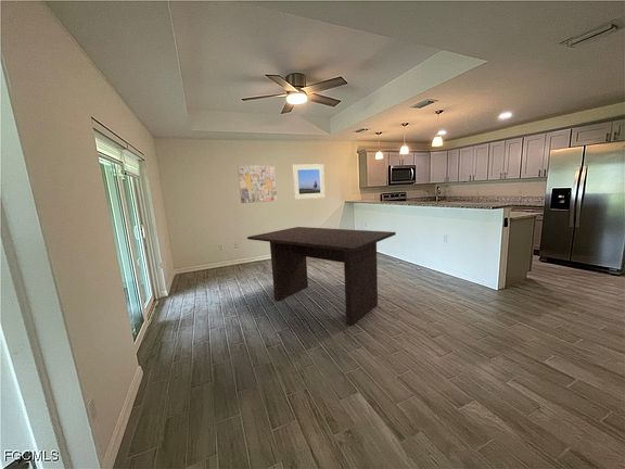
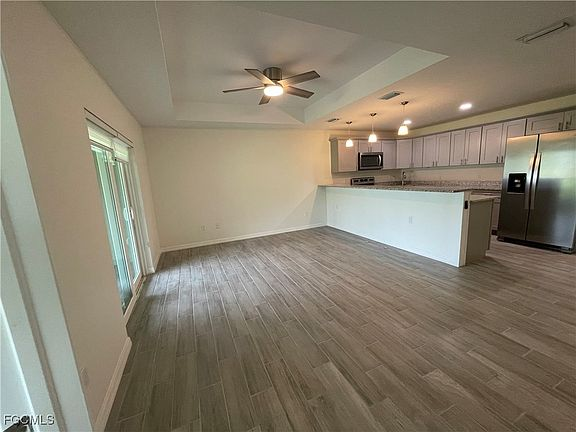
- wall art (257, 183)
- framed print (308, 181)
- dining table (320, 258)
